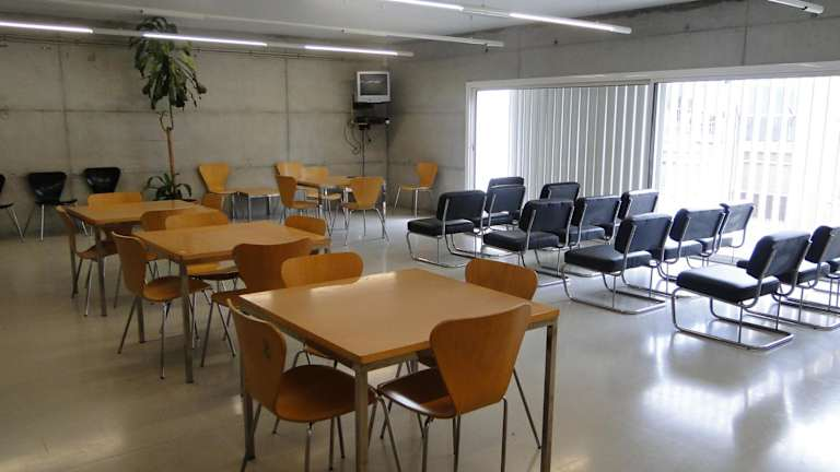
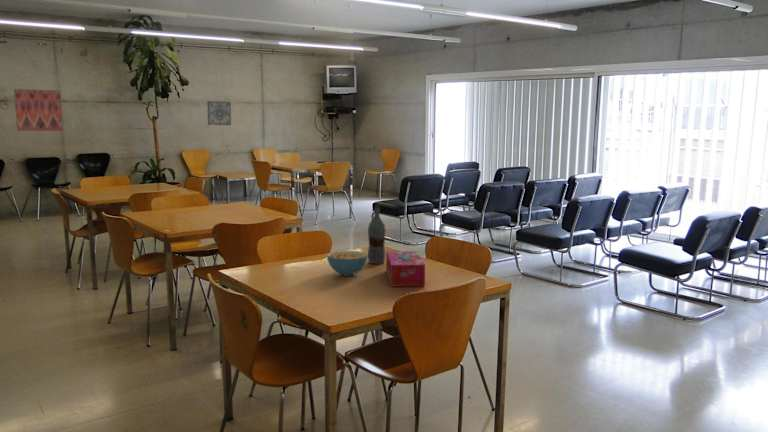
+ tissue box (404, 268)
+ wall art (219, 113)
+ bottle (376, 234)
+ cereal bowl (347, 264)
+ wall art (38, 110)
